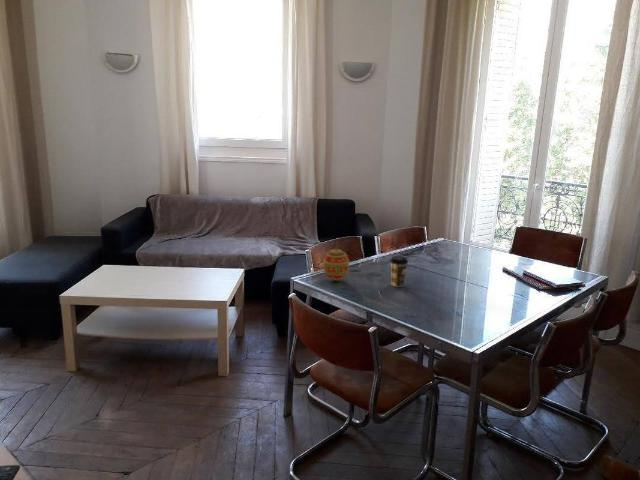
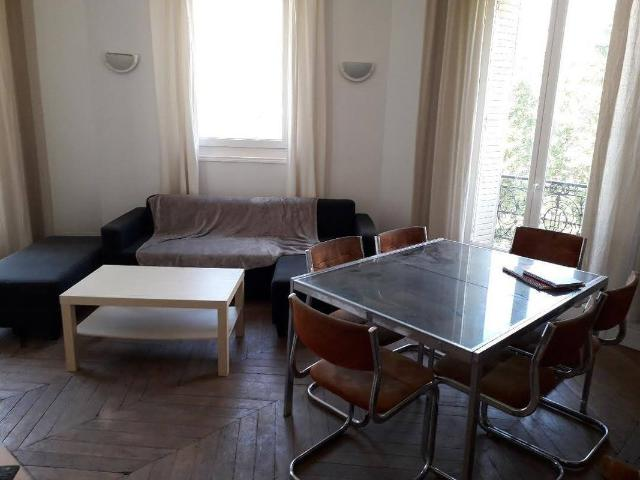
- coffee cup (398, 271)
- decorative egg (336, 263)
